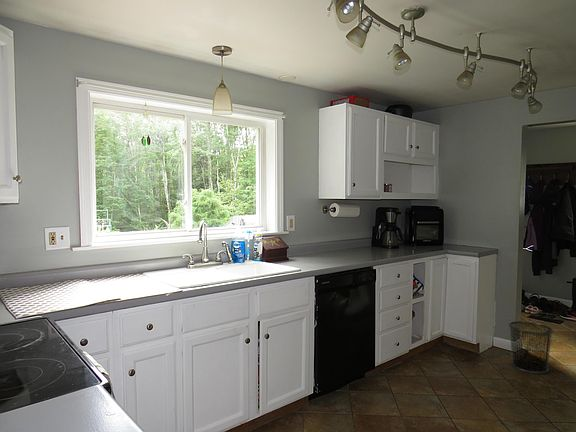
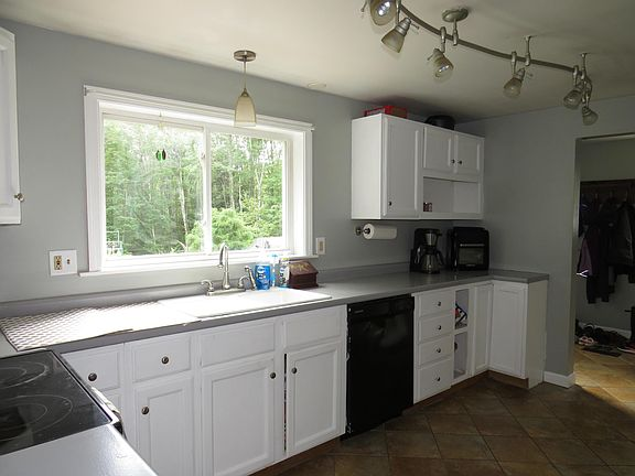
- waste bin (530, 347)
